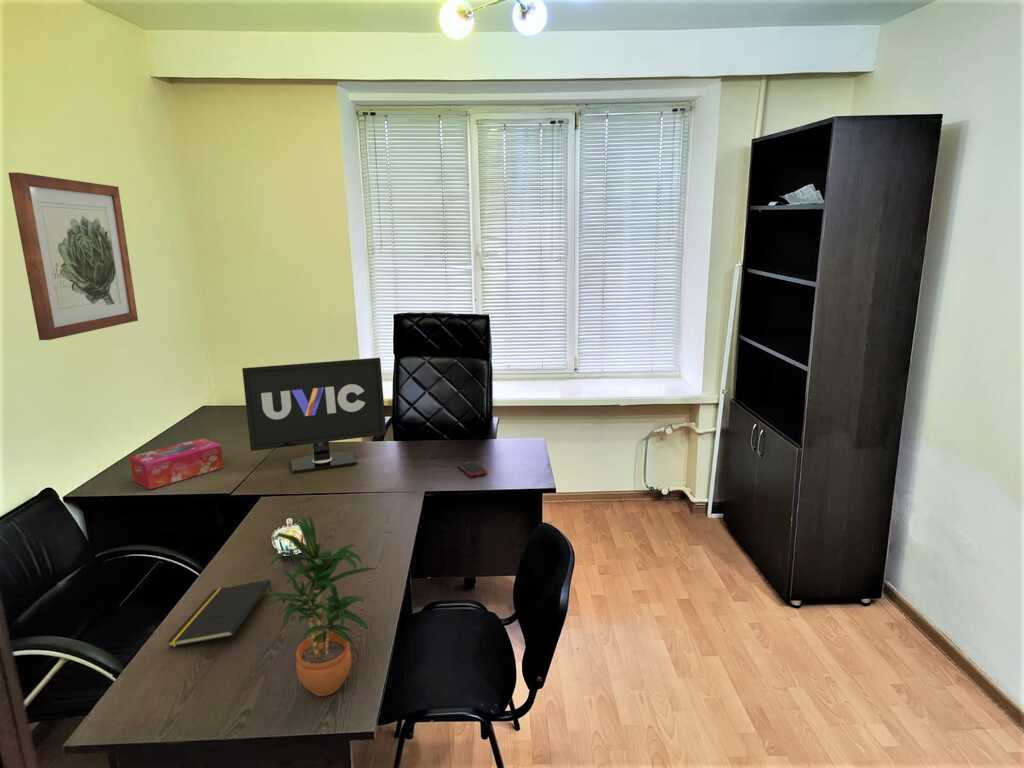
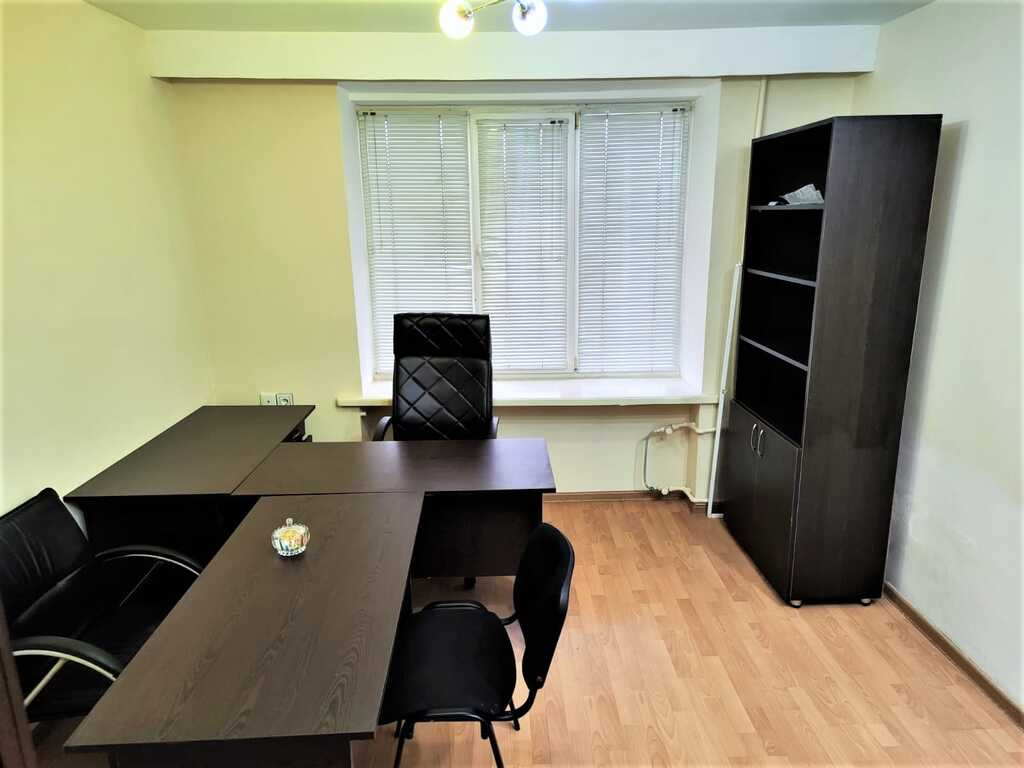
- notepad (222, 611)
- wall art (82, 256)
- monitor (318, 413)
- potted plant (325, 603)
- cell phone (472, 468)
- tissue box (177, 462)
